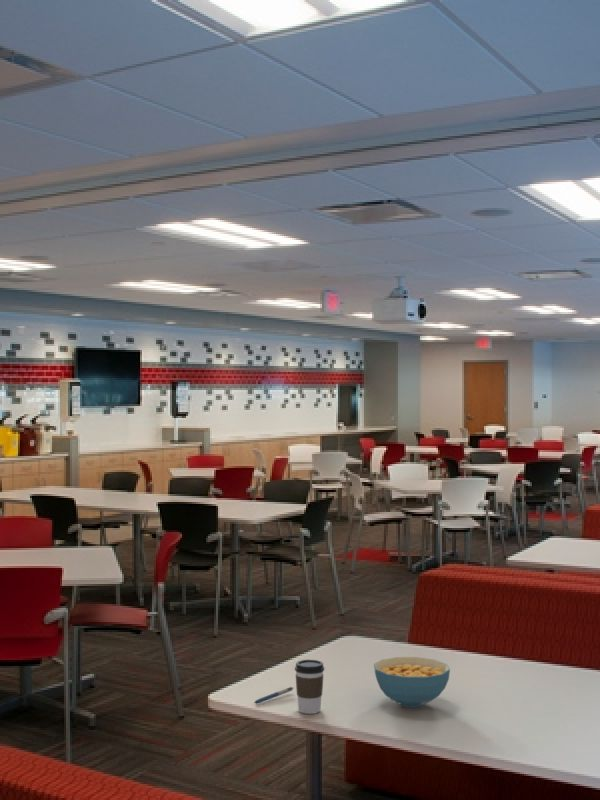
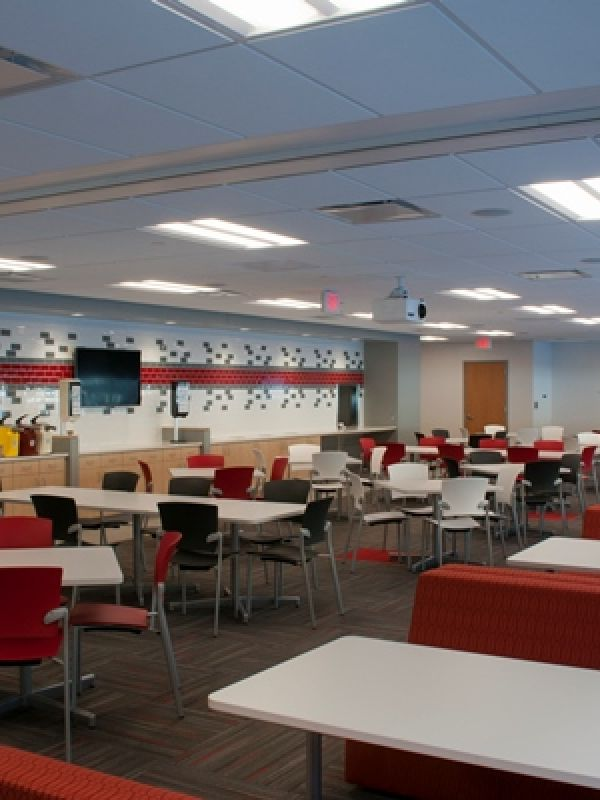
- cereal bowl (411, 685)
- pen (273, 694)
- coffee cup (309, 686)
